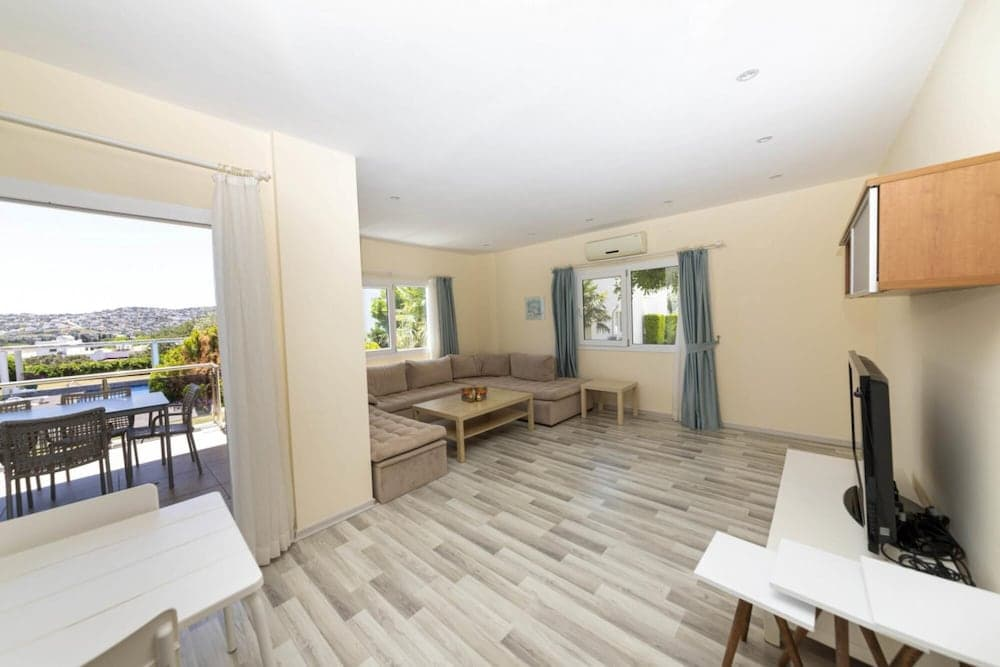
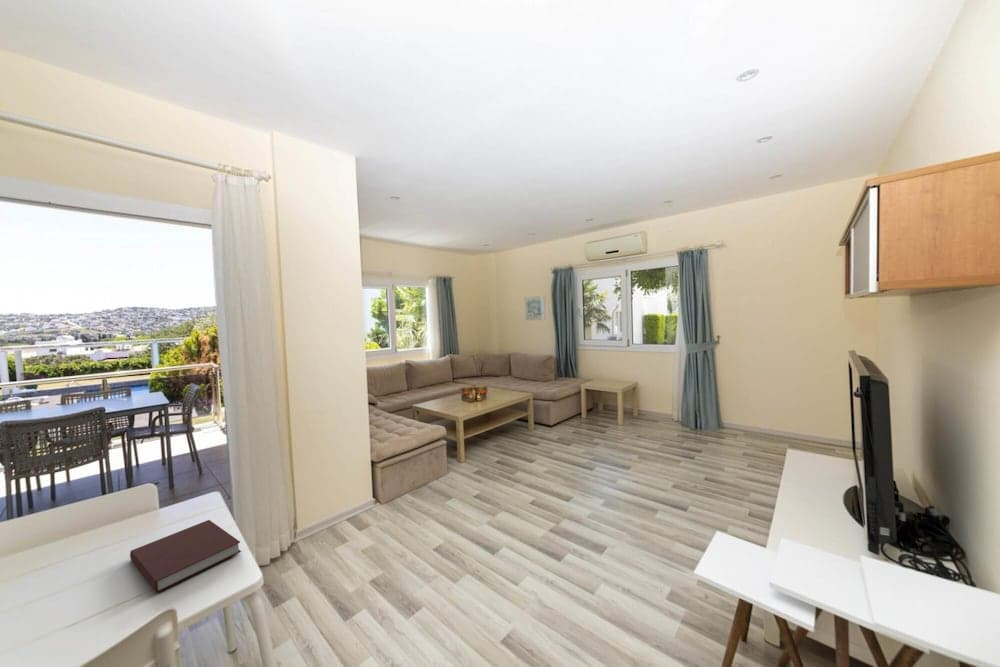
+ notebook (186, 551)
